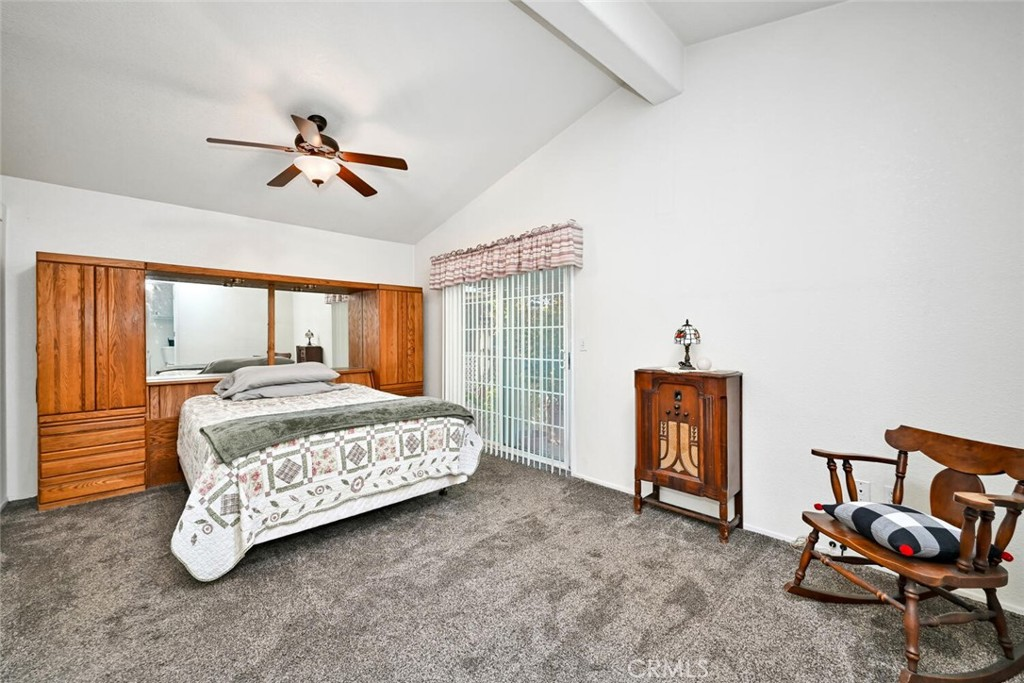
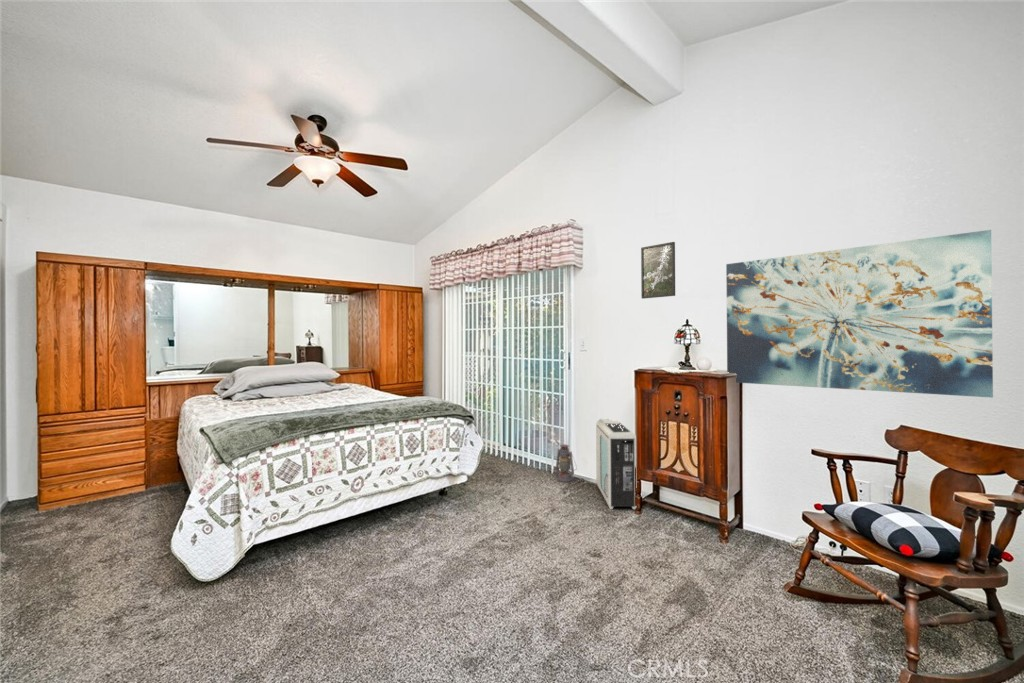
+ air purifier (614, 460)
+ lantern (565, 461)
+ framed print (657, 271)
+ wall art (836, 319)
